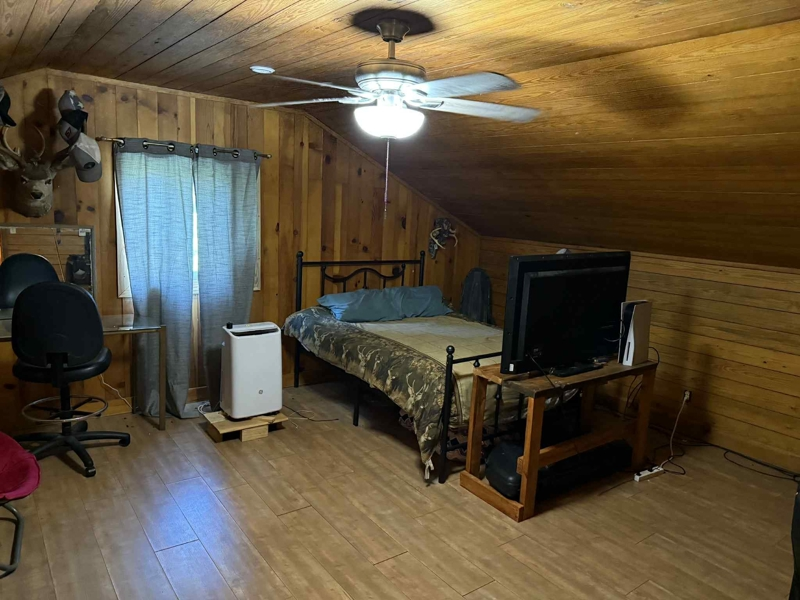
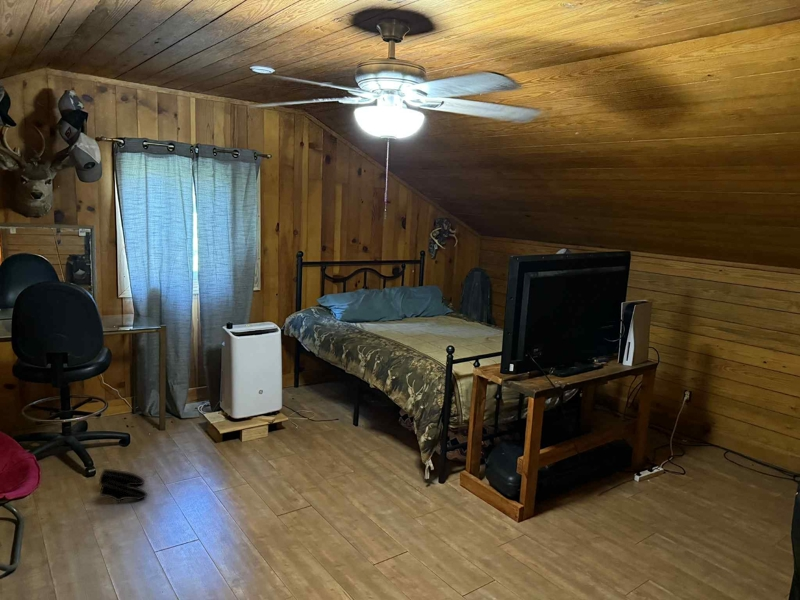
+ shoe (123, 483)
